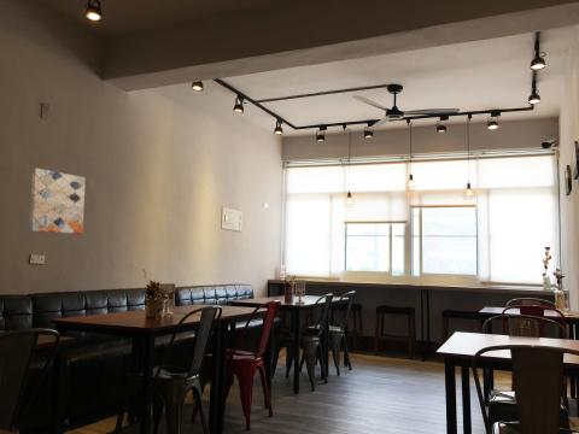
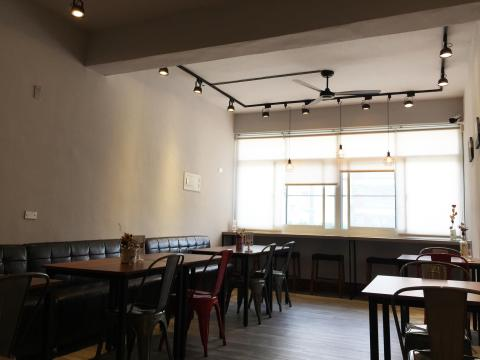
- wall art (58, 203)
